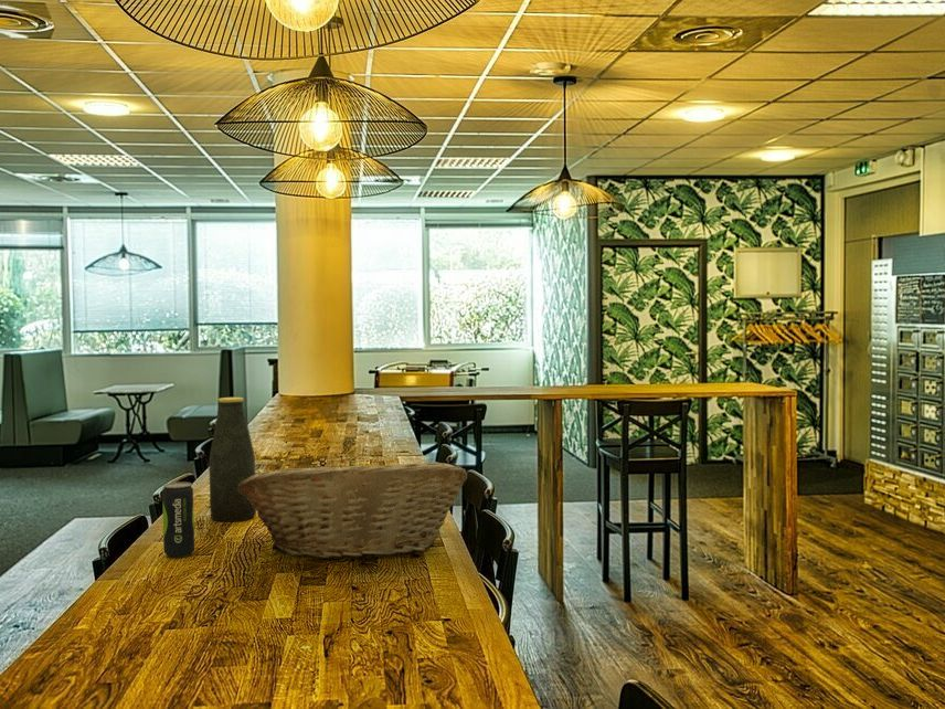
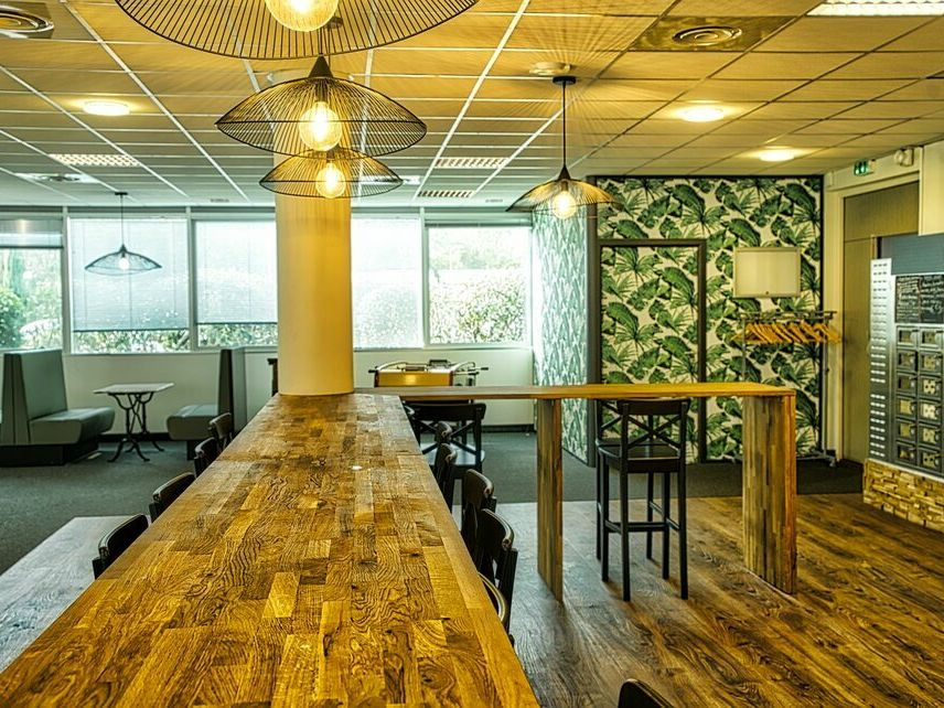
- bottle (232, 457)
- fruit basket (354, 499)
- beverage can (178, 519)
